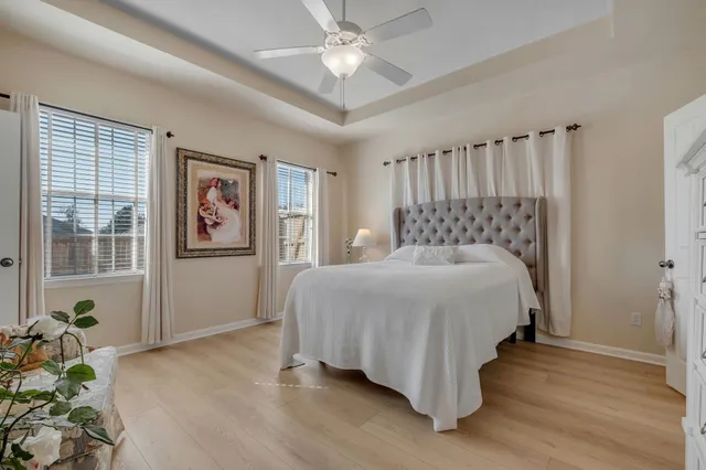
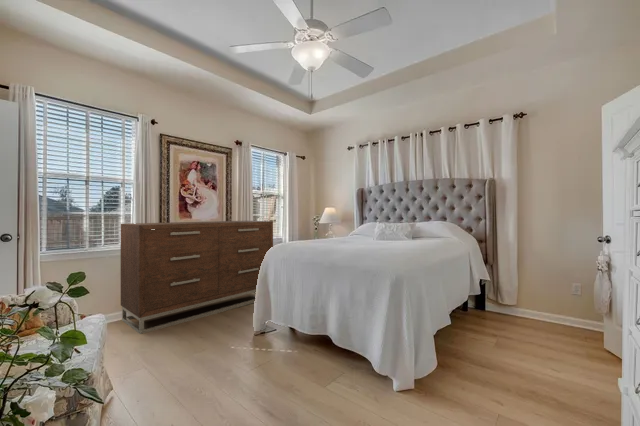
+ dresser (206, 265)
